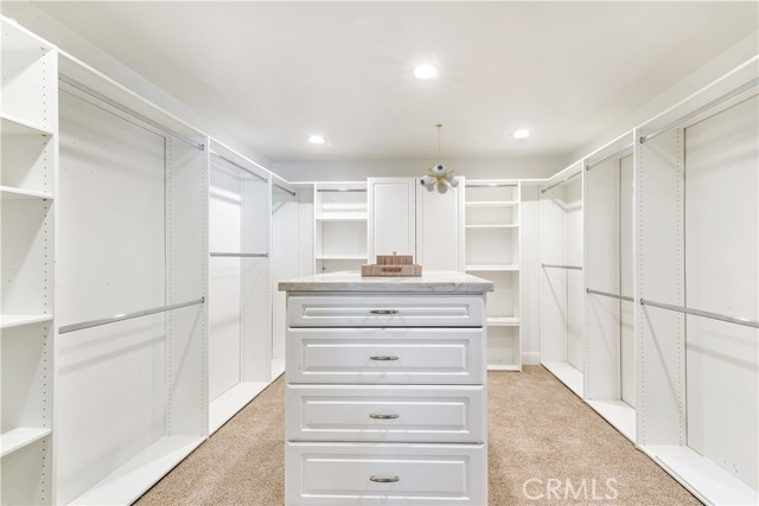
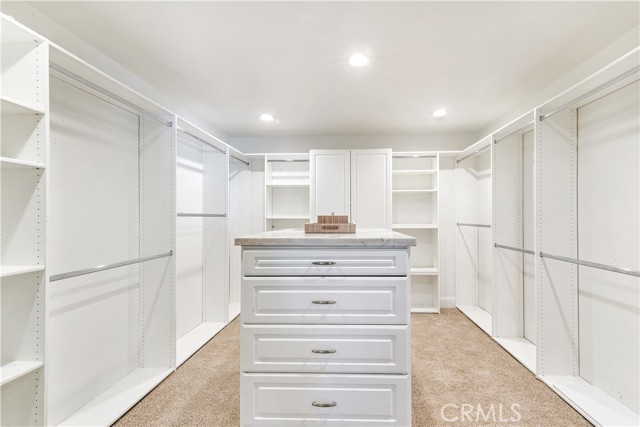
- chandelier (439, 160)
